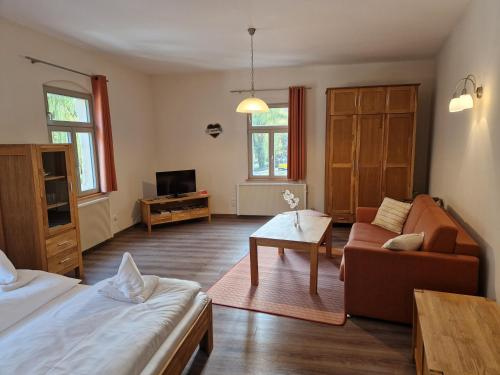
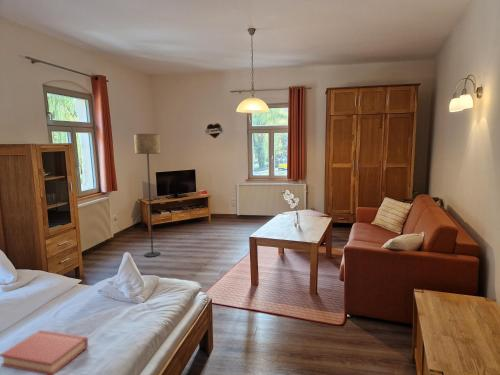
+ floor lamp (149, 195)
+ hardback book (46, 350)
